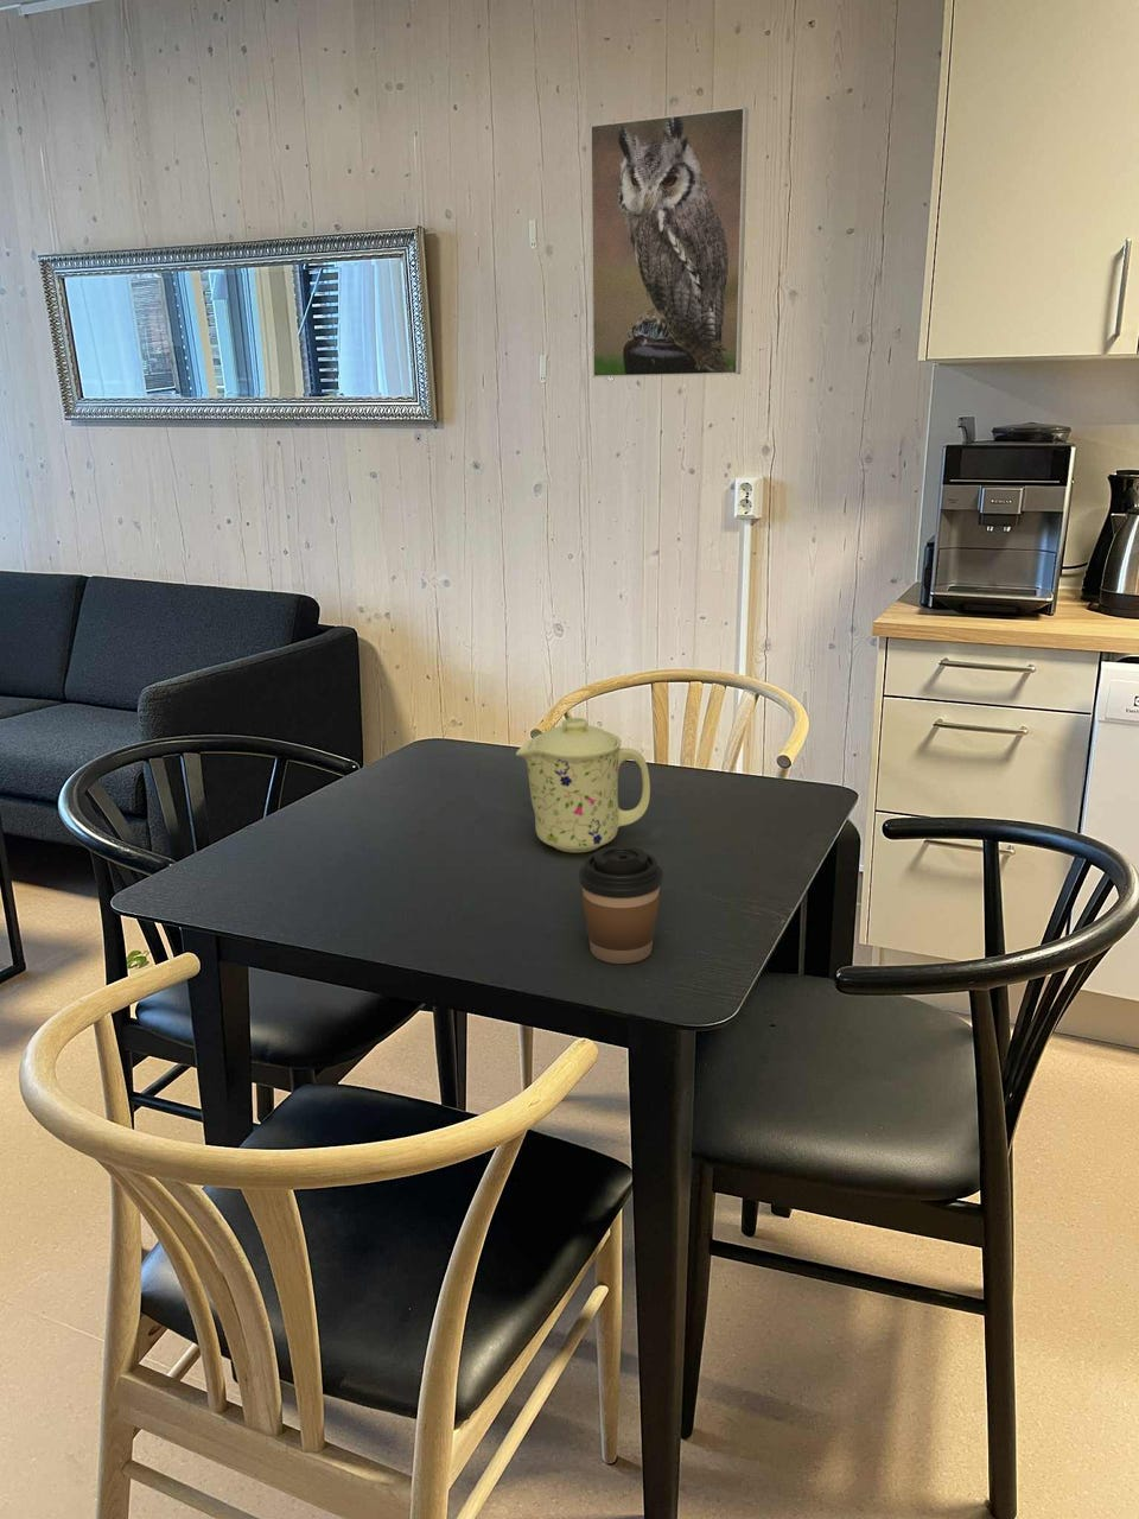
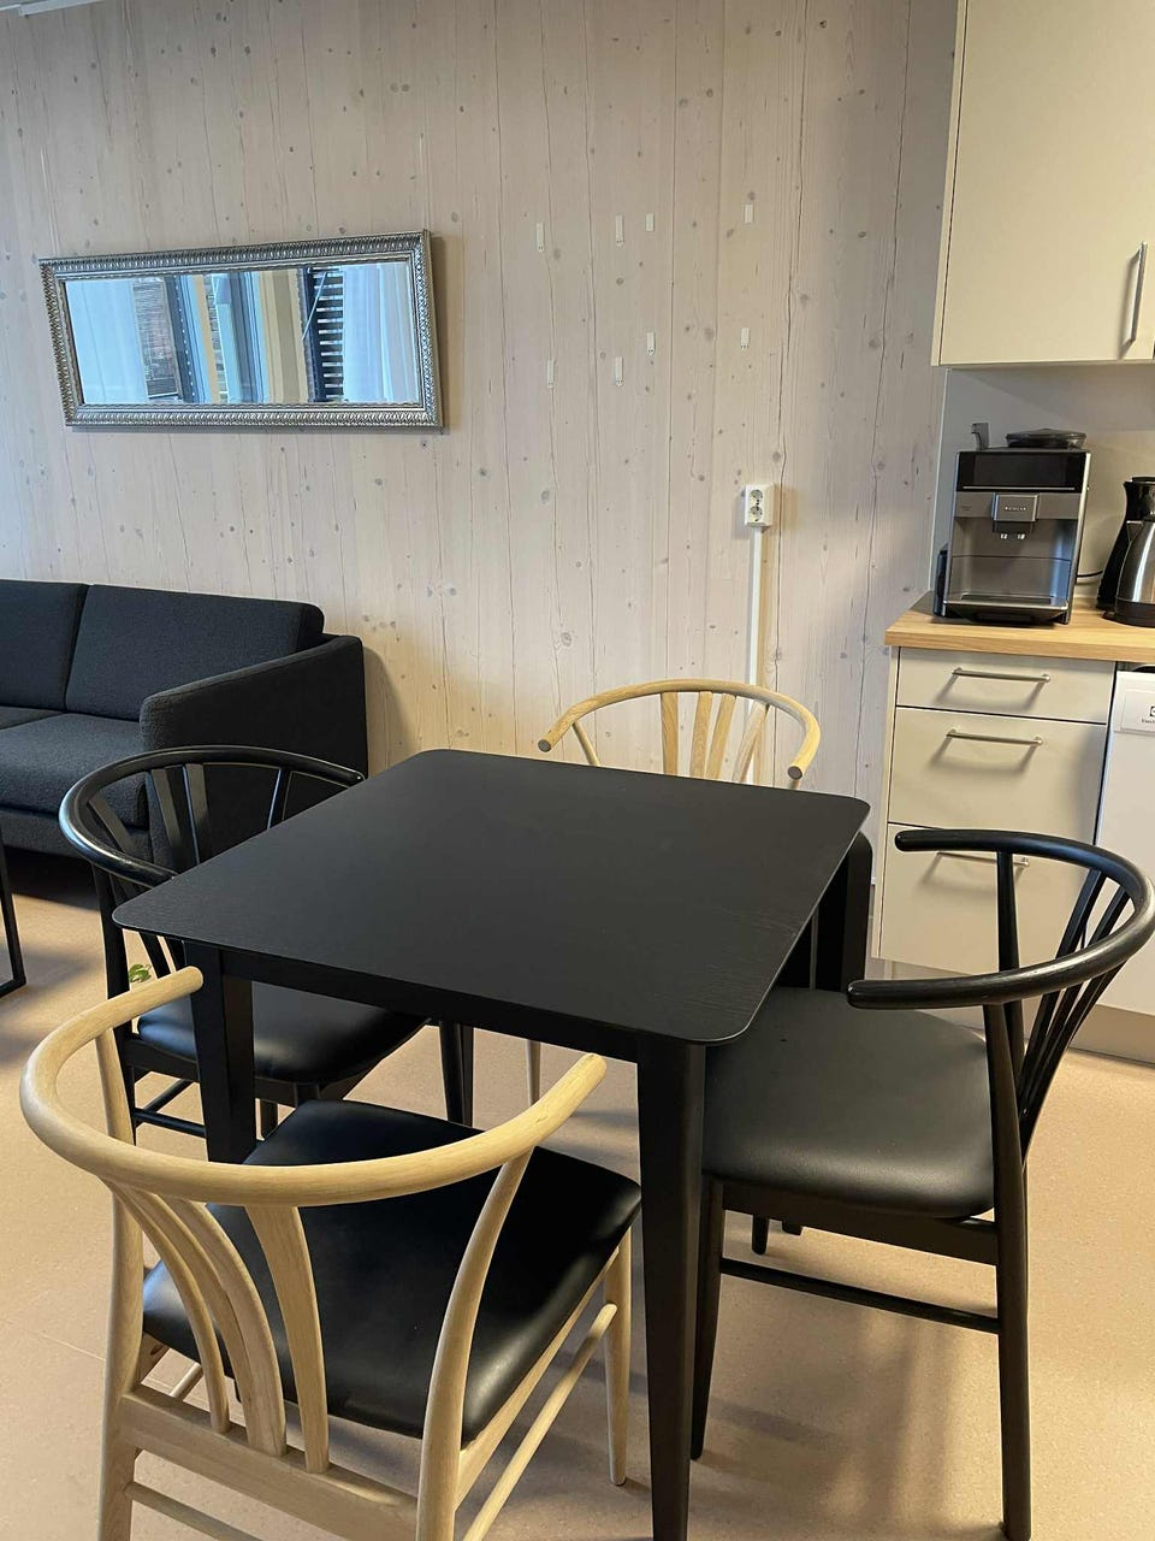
- coffee cup (621, 899)
- mug (583, 782)
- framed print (665, 250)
